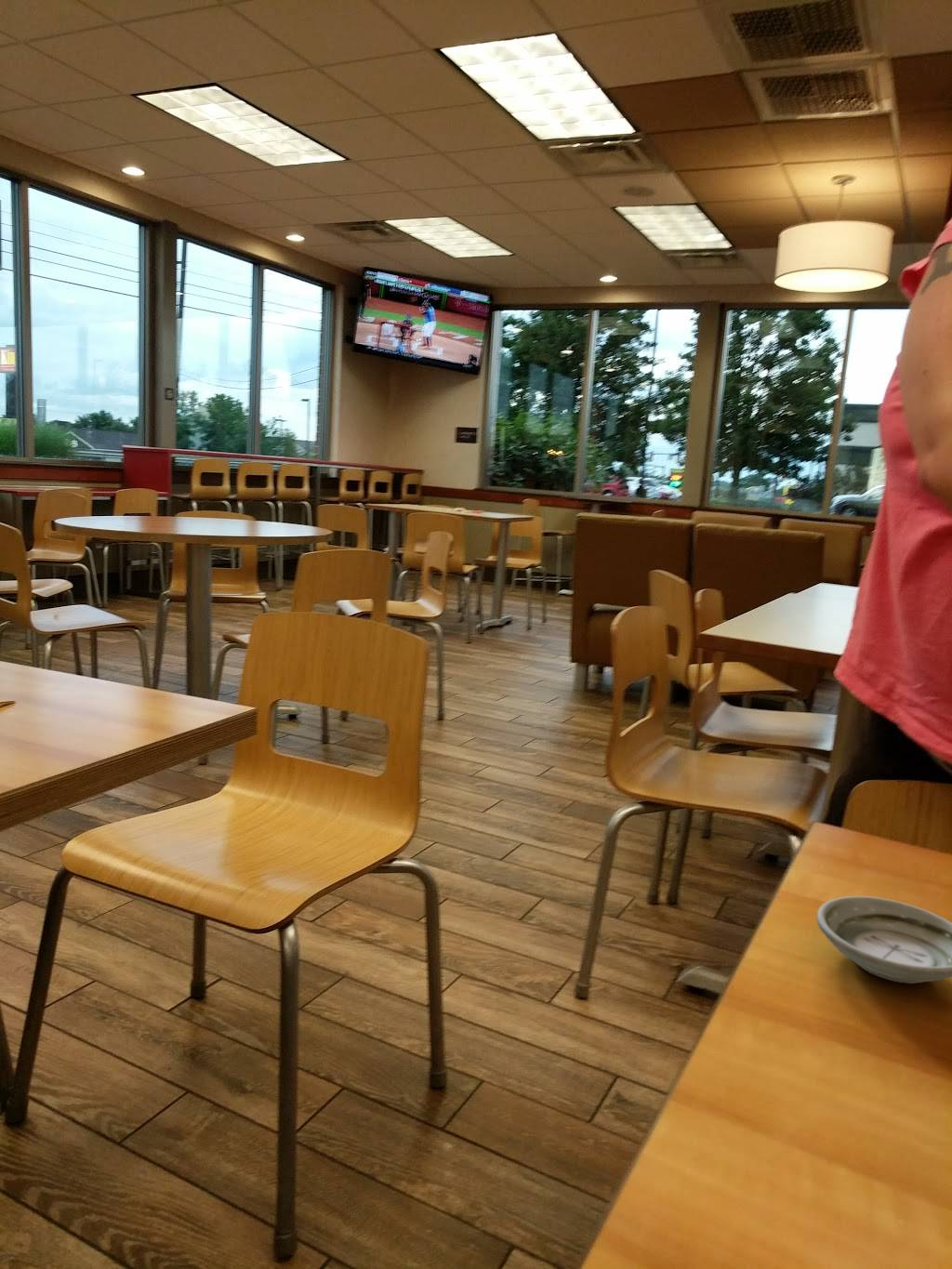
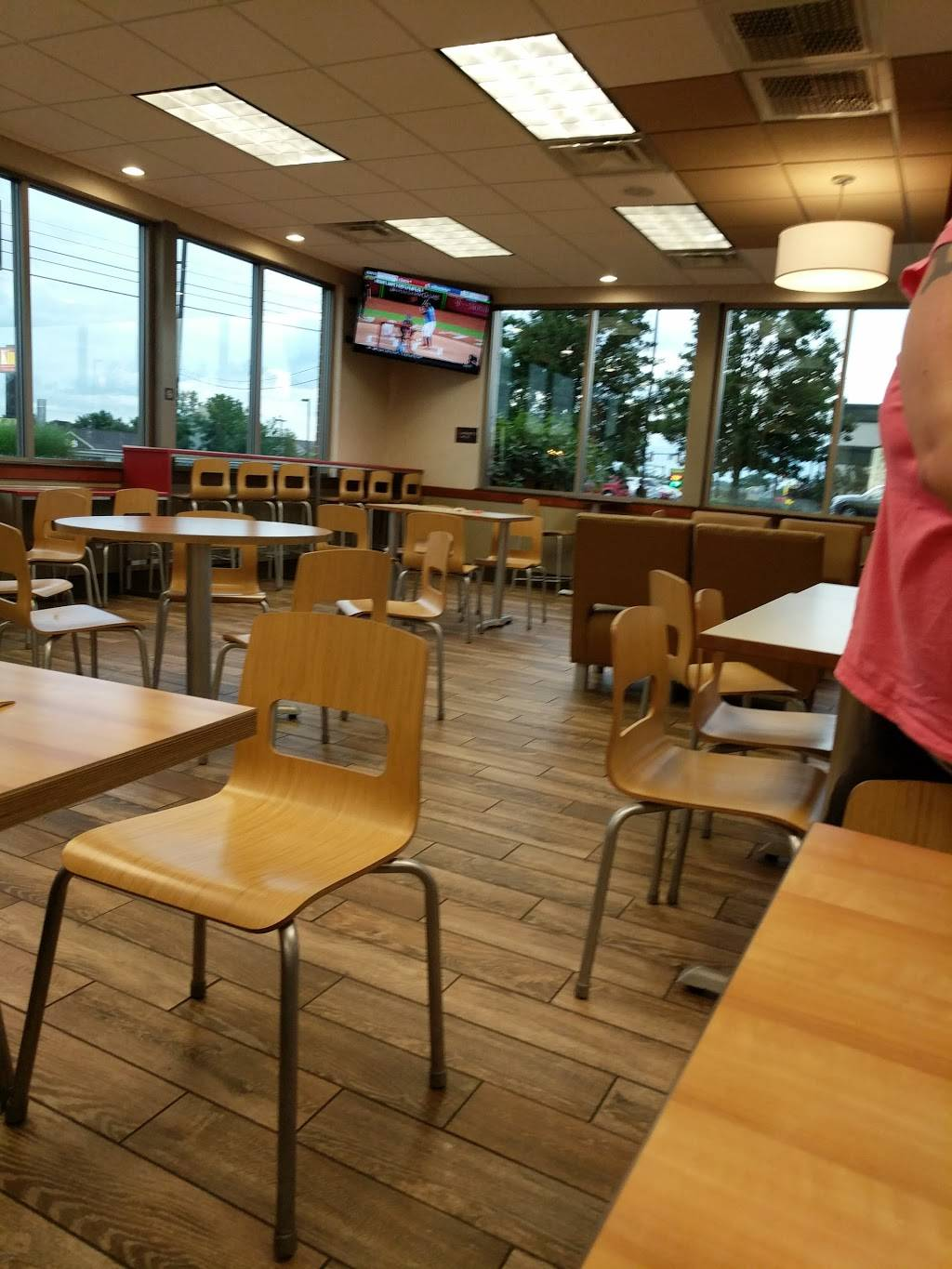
- saucer (892, 945)
